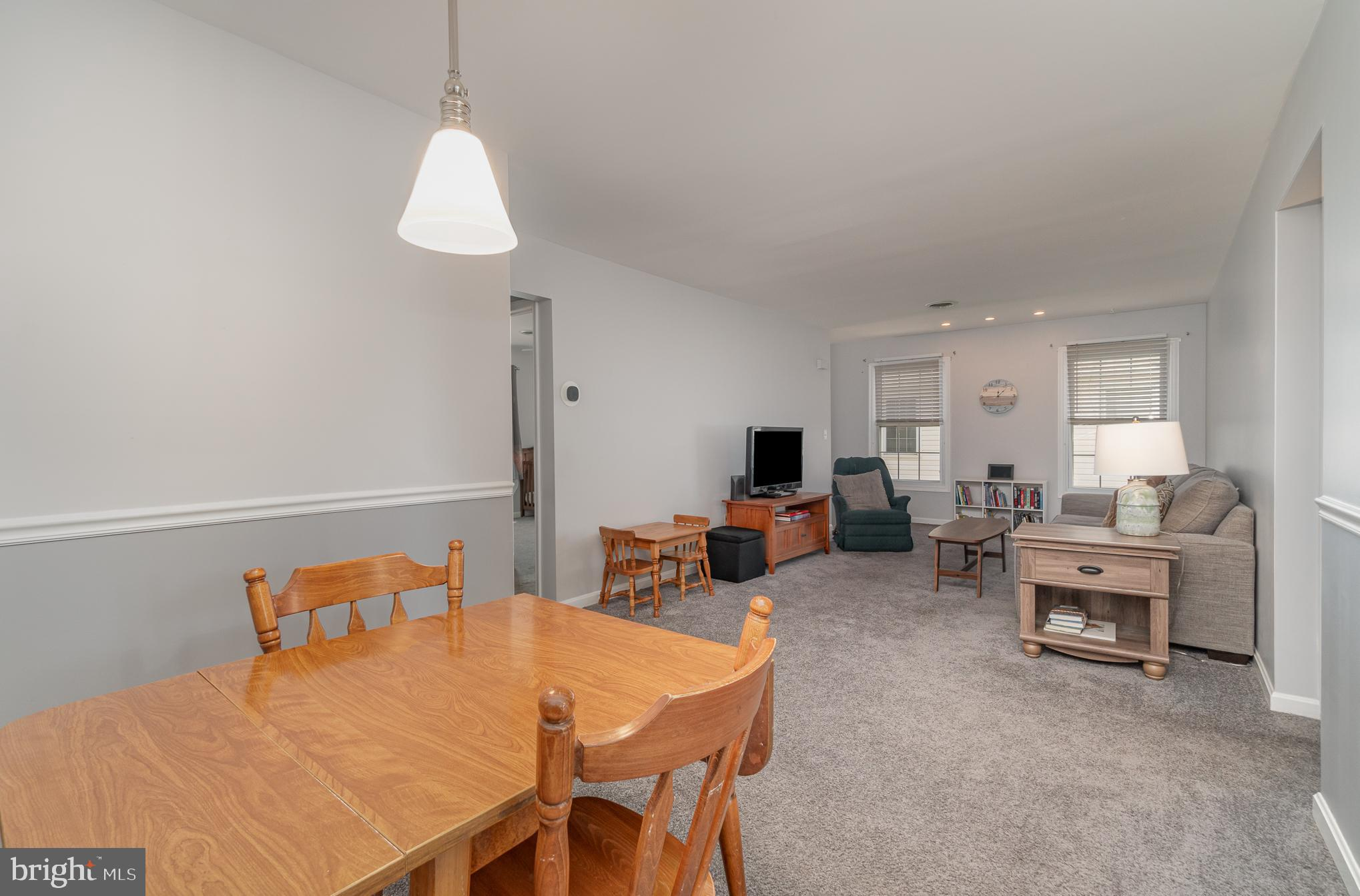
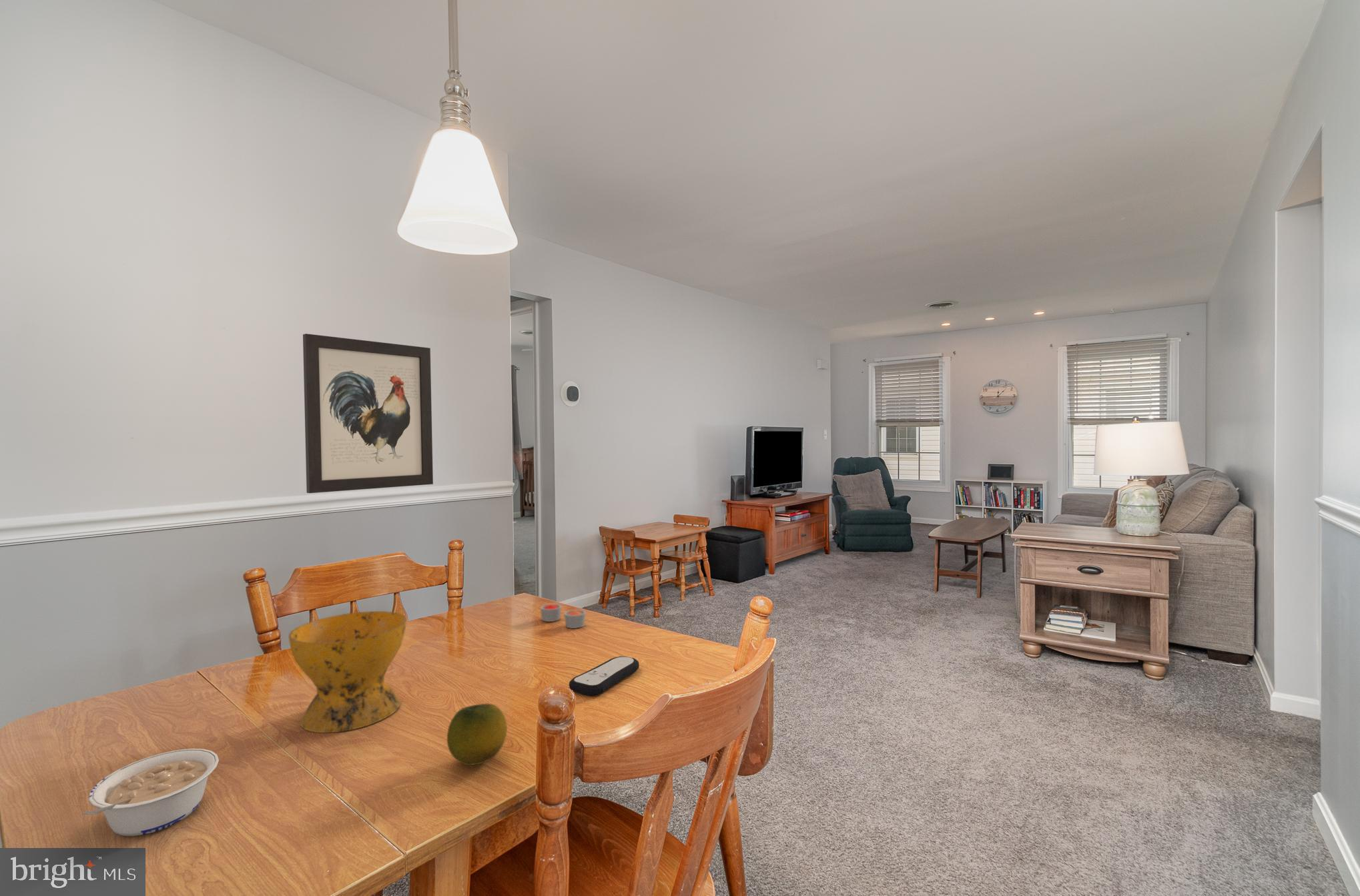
+ wall art (372, 415)
+ bowl (350, 668)
+ remote control (607, 674)
+ legume (157, 793)
+ fruit (477, 733)
+ candle (564, 614)
